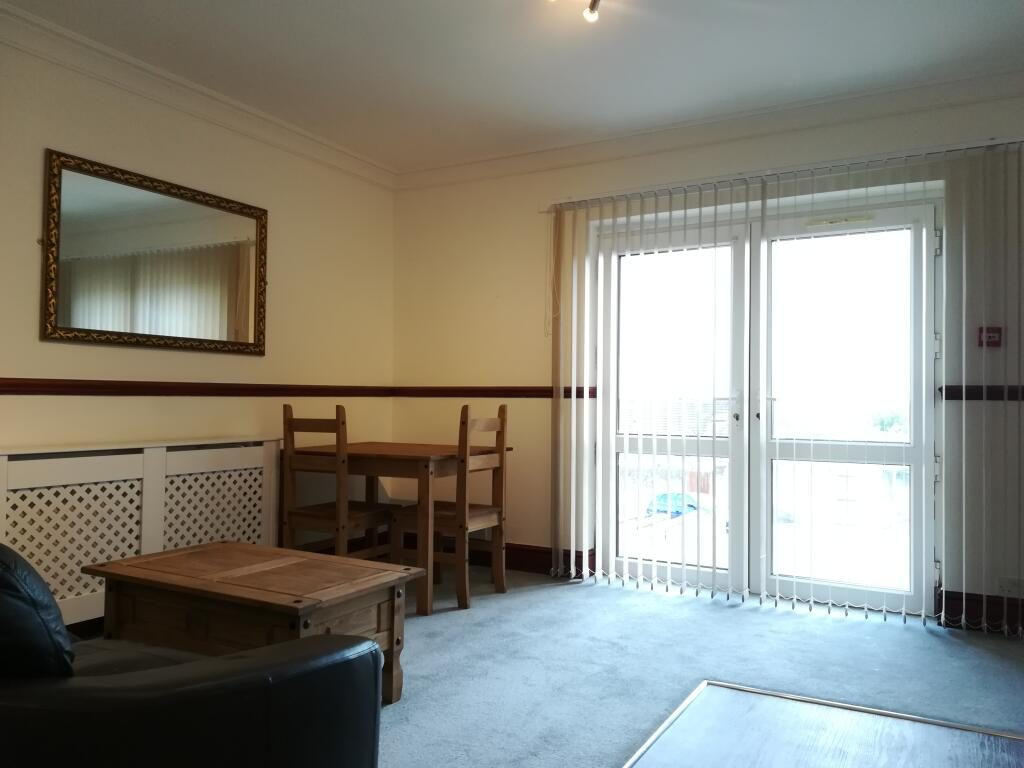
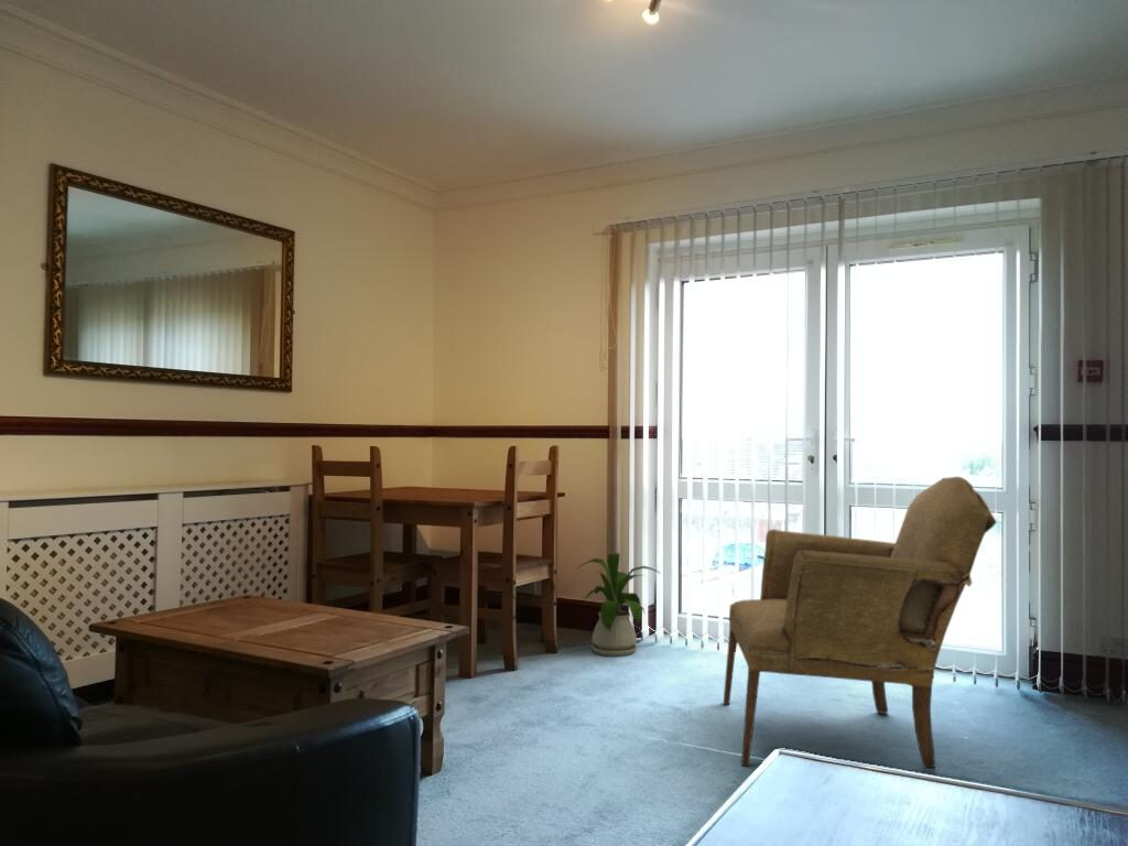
+ armchair (849, 603)
+ house plant (620, 598)
